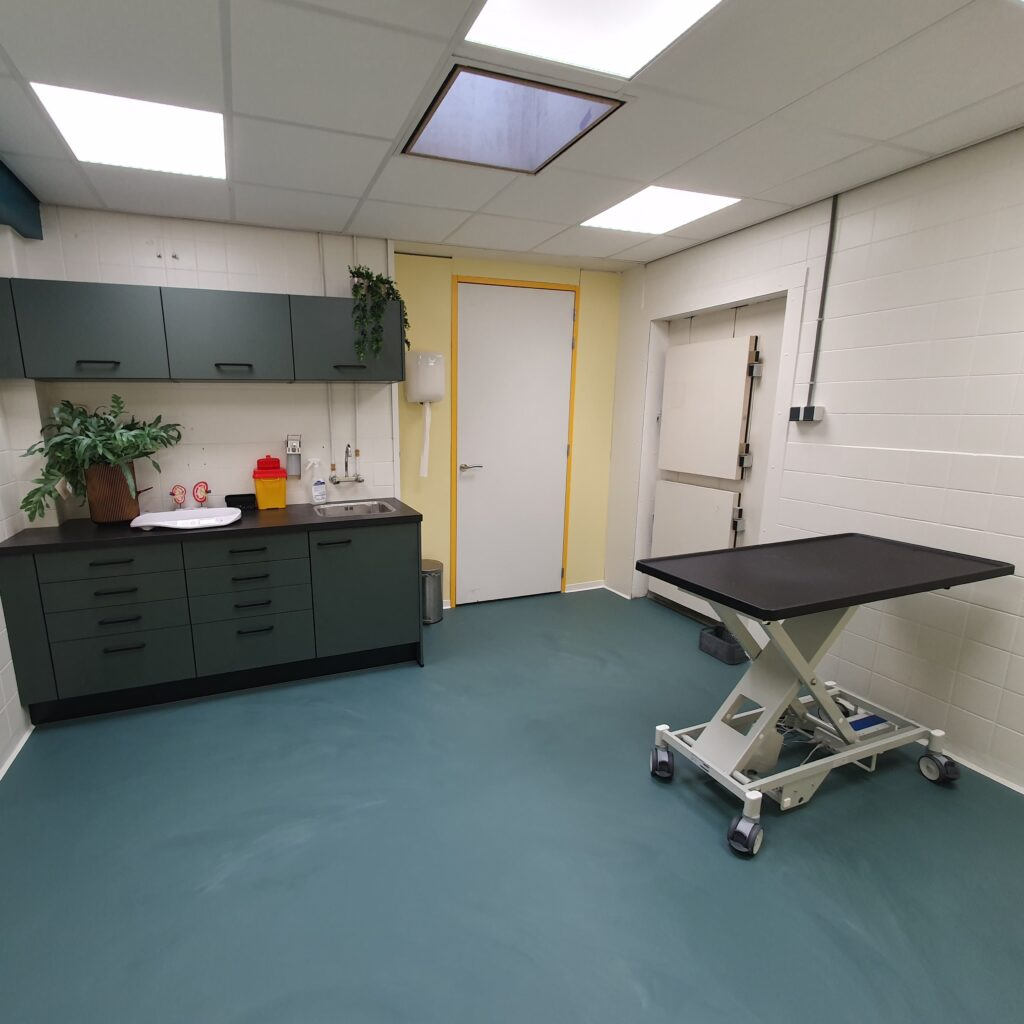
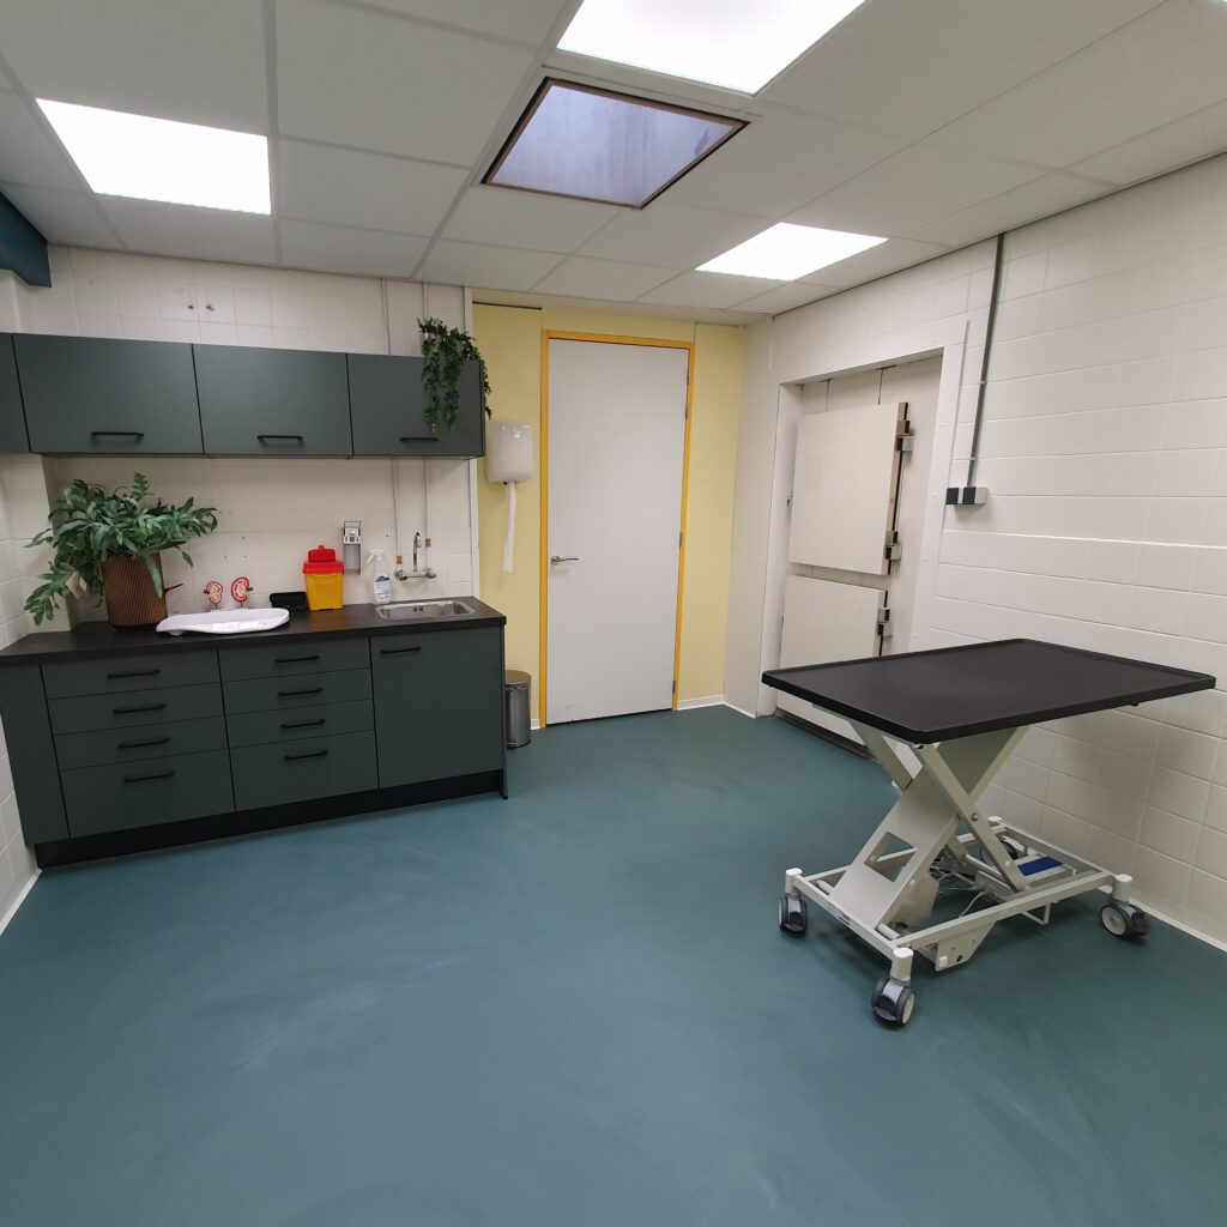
- storage bin (724, 643)
